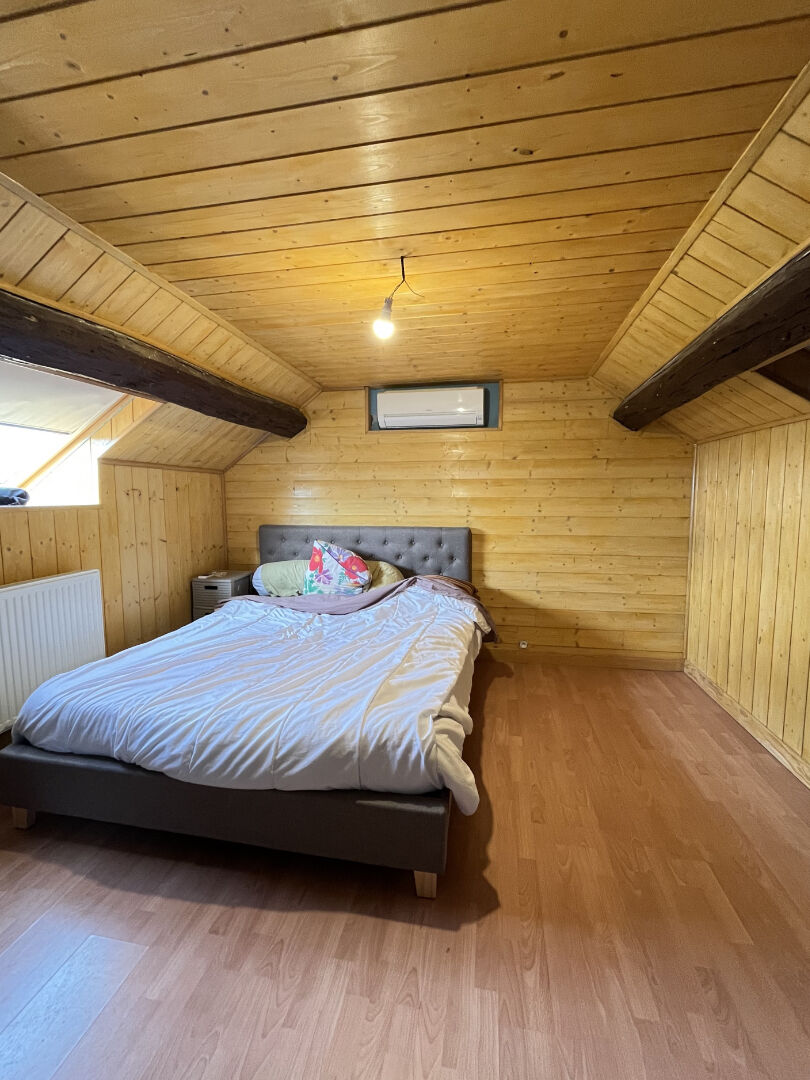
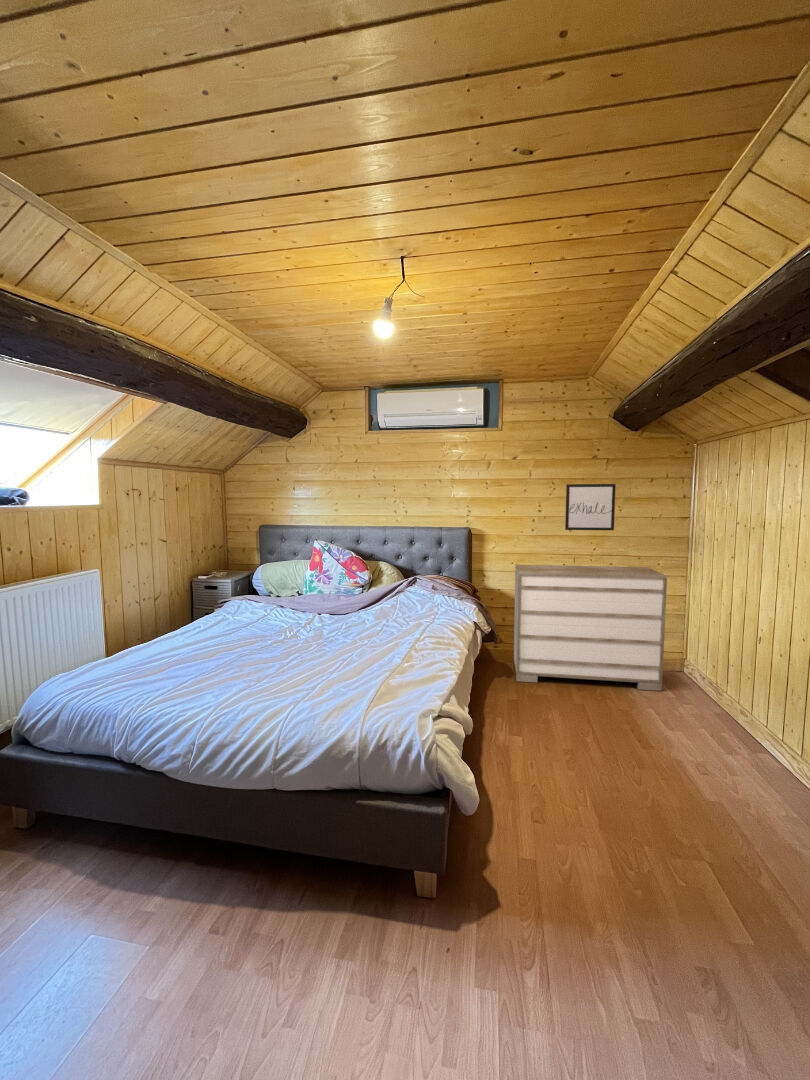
+ wall art (590, 507)
+ dresser (583, 623)
